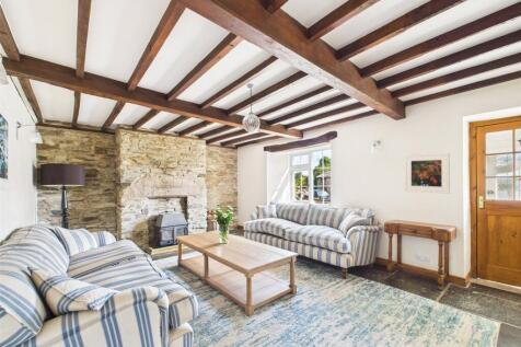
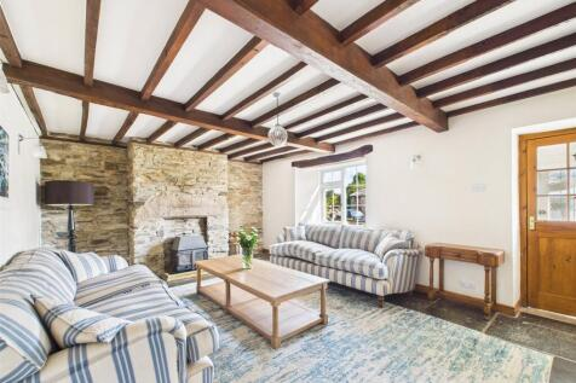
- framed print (426, 173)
